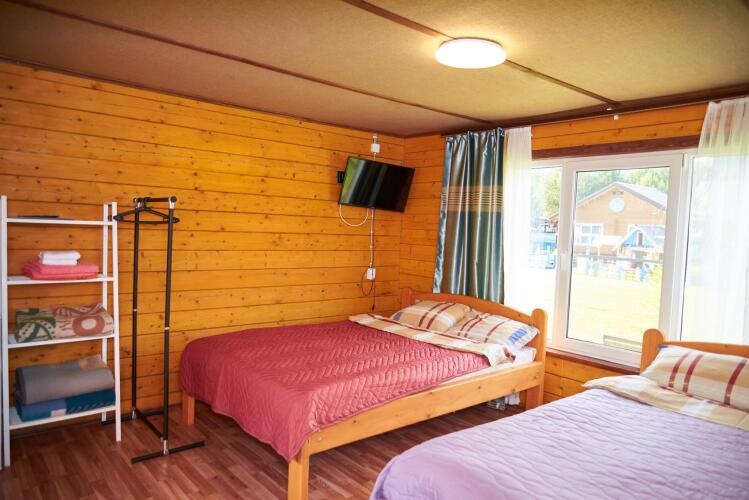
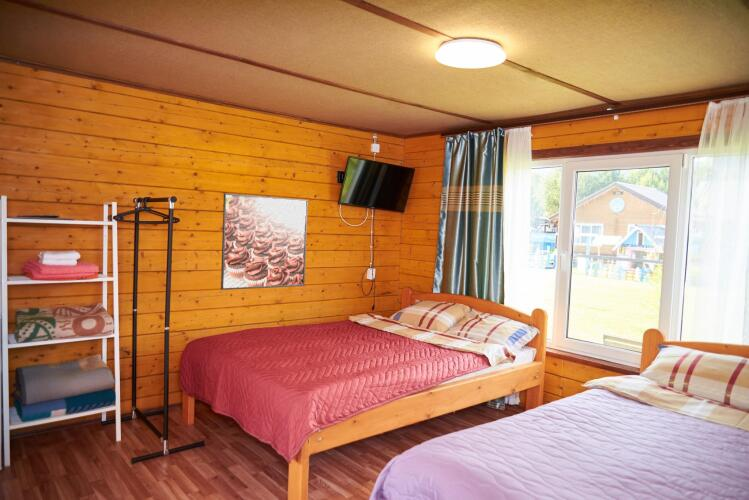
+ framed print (266, 242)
